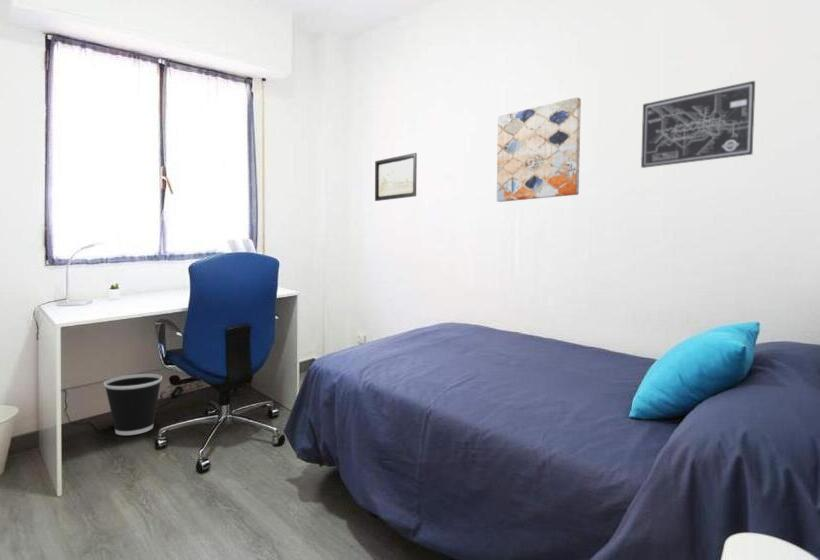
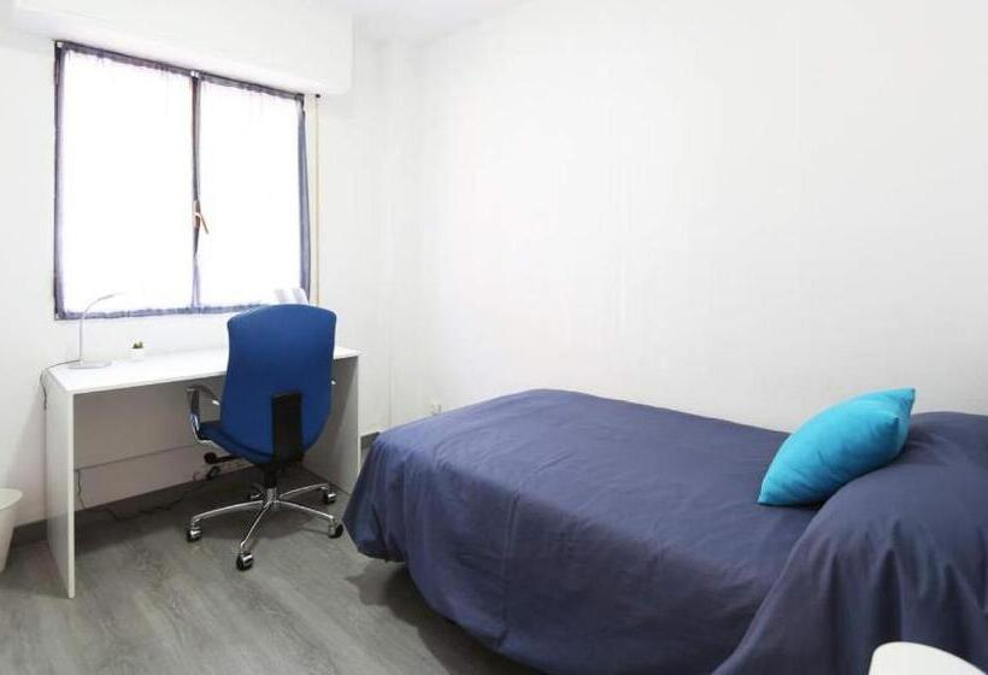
- wastebasket (134, 404)
- wall art (394, 178)
- wall art (694, 127)
- wall art (536, 153)
